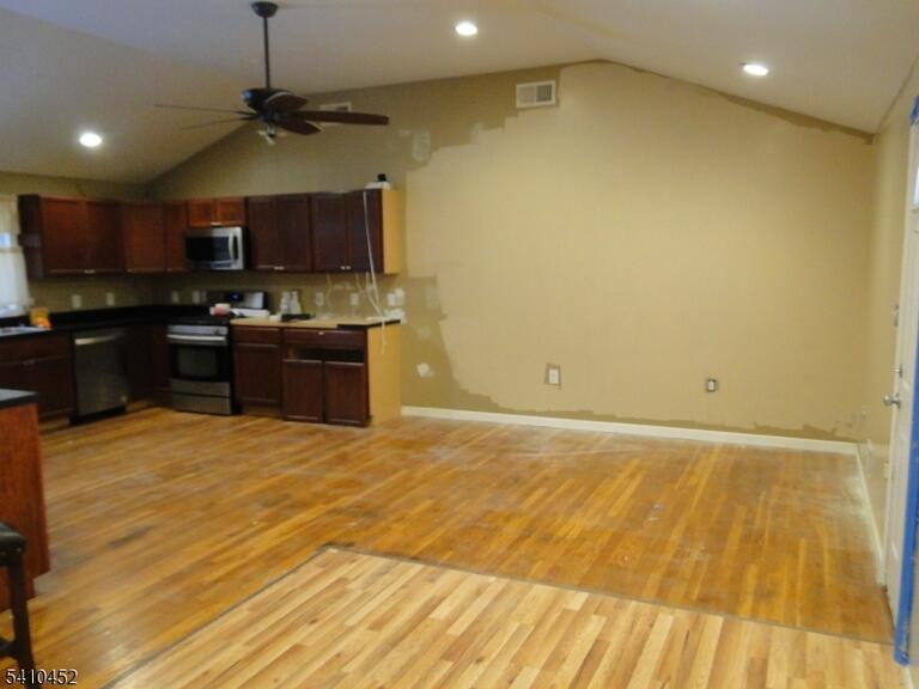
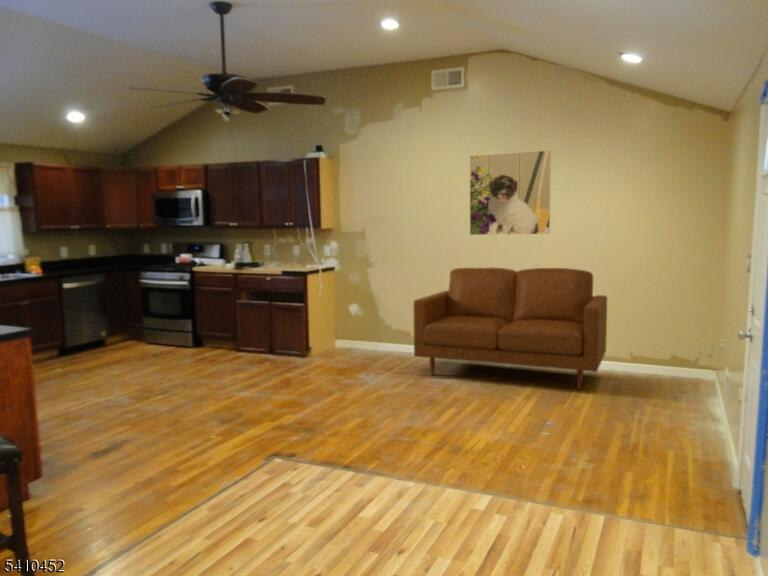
+ sofa (510, 321)
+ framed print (508, 194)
